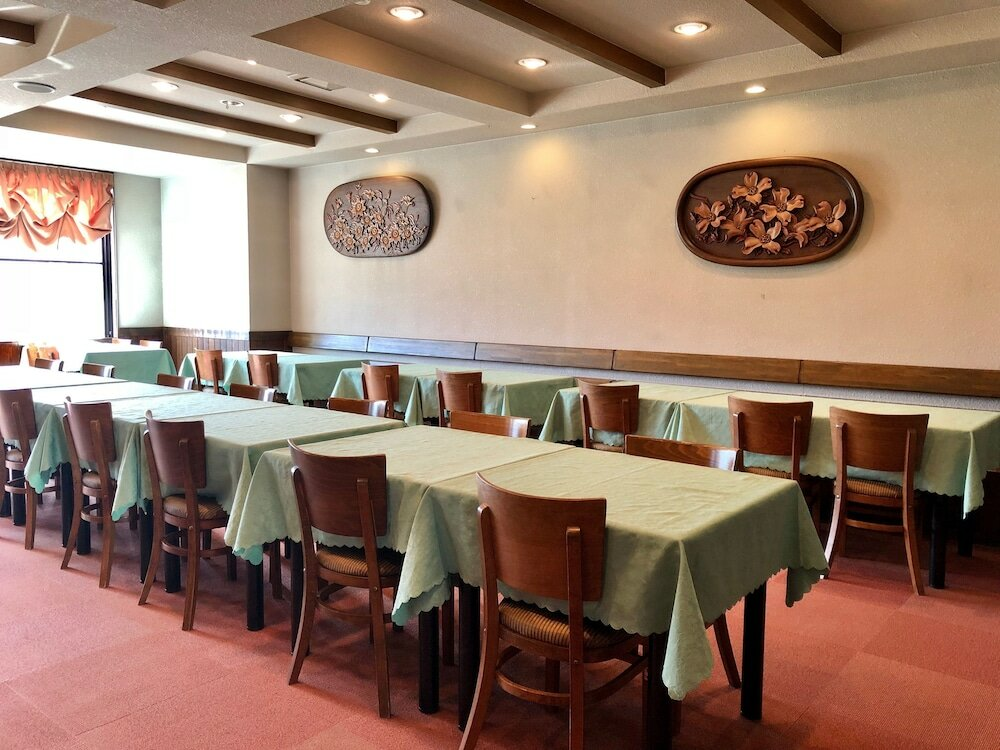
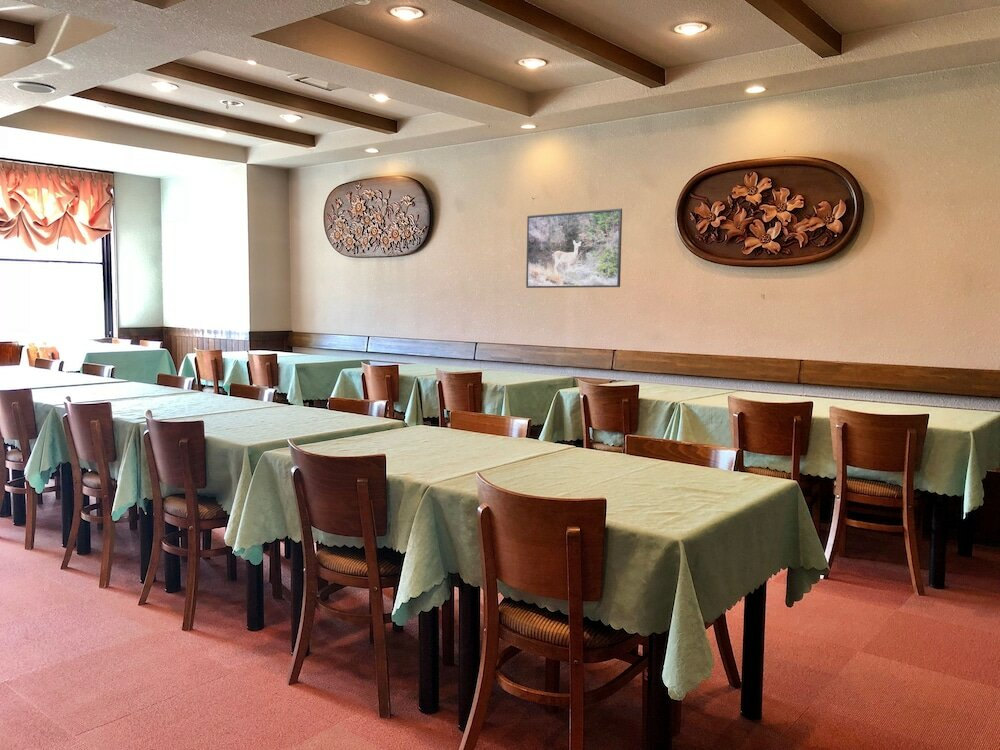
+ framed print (571, 250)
